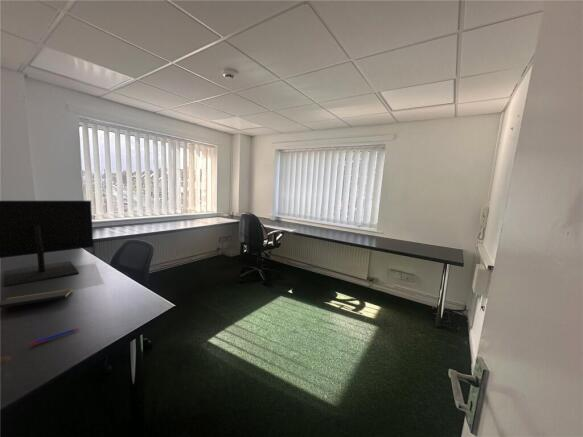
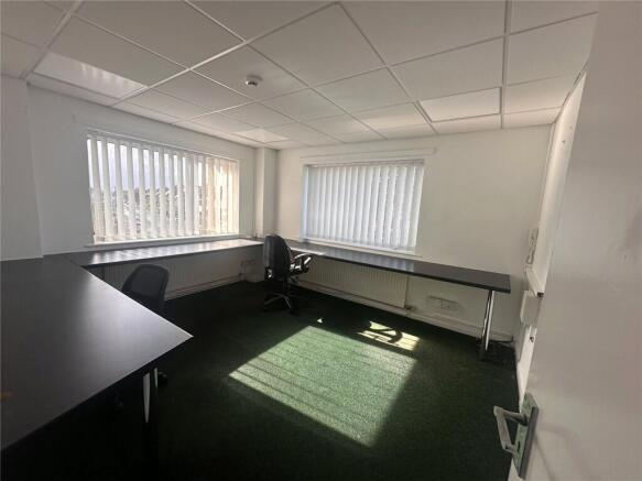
- pen (56, 335)
- monitor (41, 238)
- notepad (37, 297)
